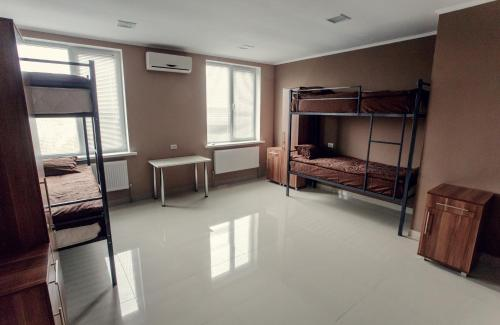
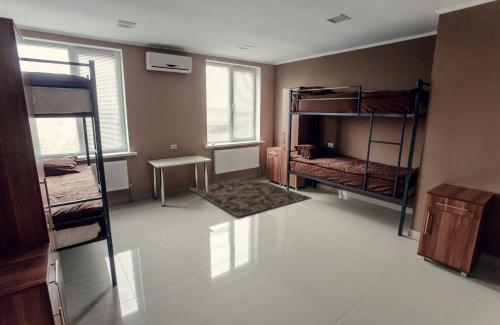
+ rug (238, 188)
